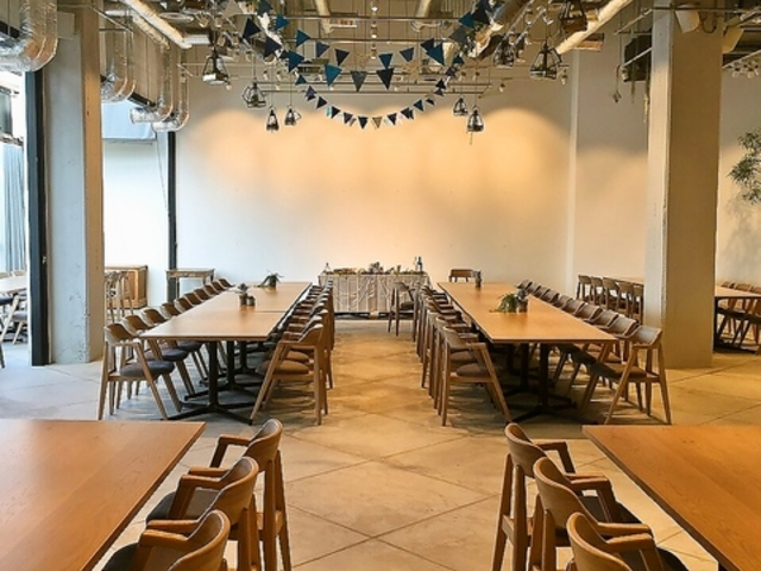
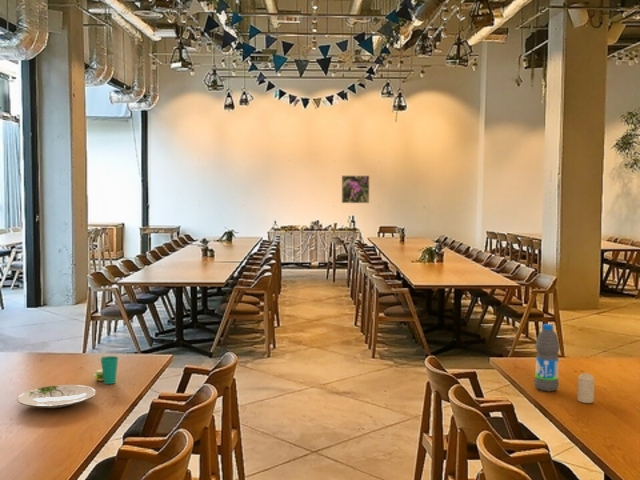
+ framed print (355, 189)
+ water bottle (547, 356)
+ plate (57, 399)
+ cup (106, 368)
+ candle (585, 387)
